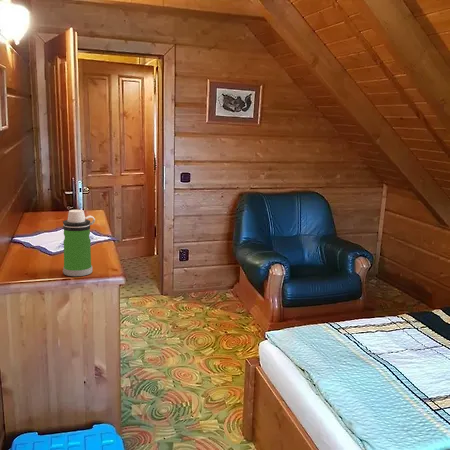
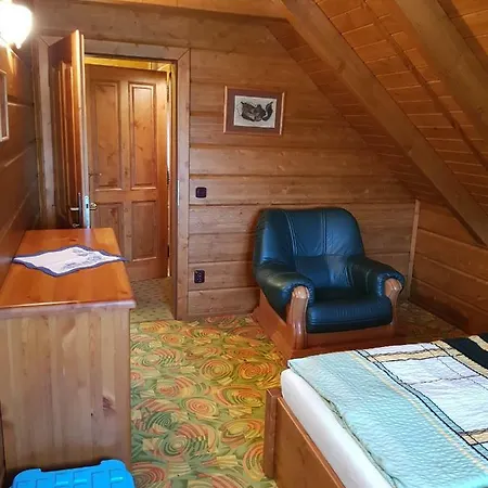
- water bottle (77, 241)
